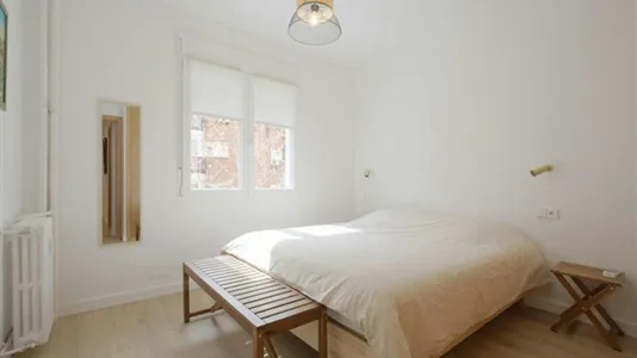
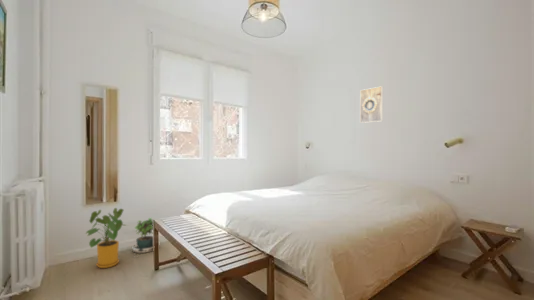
+ house plant (105, 238)
+ potted plant (145, 234)
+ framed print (371, 105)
